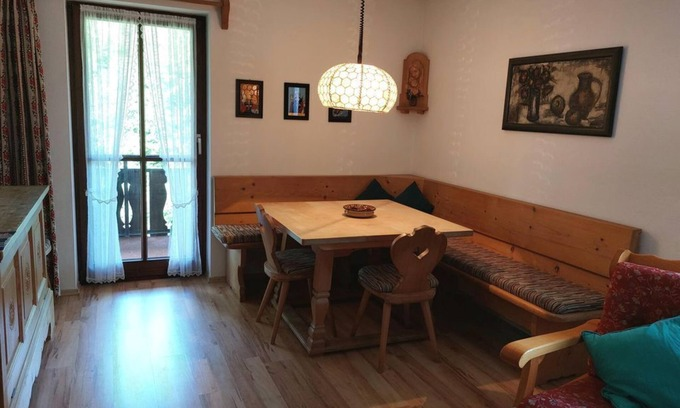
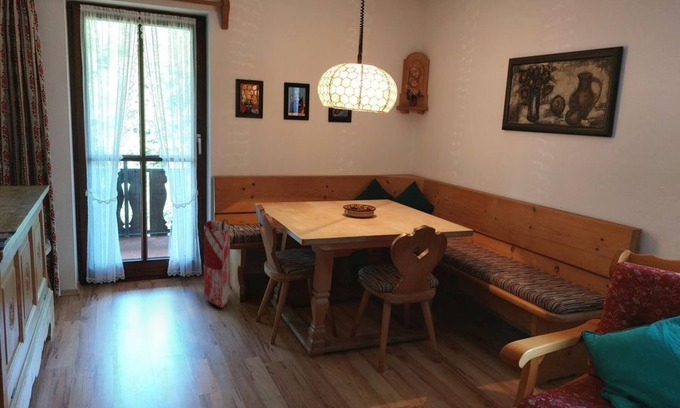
+ bag (216, 262)
